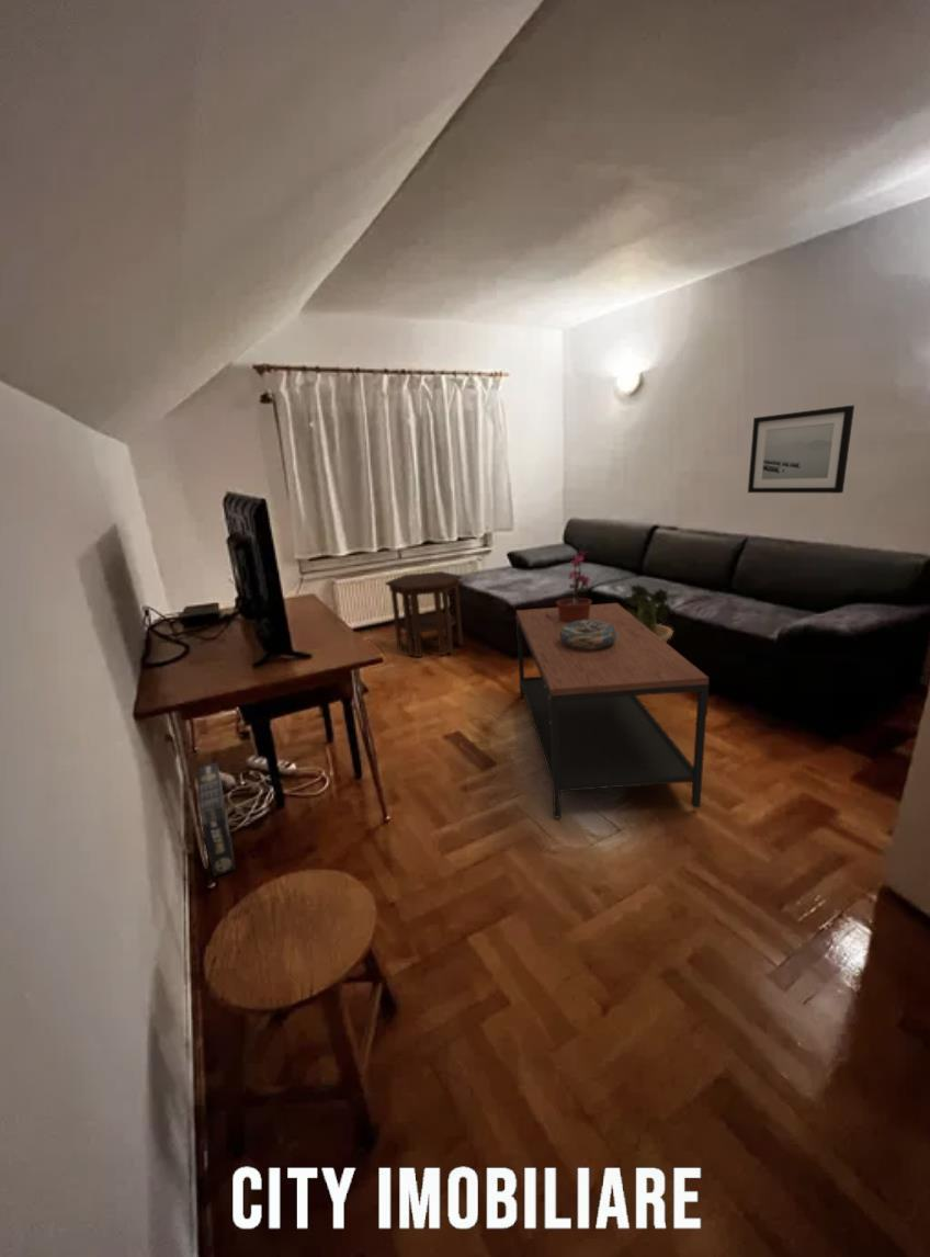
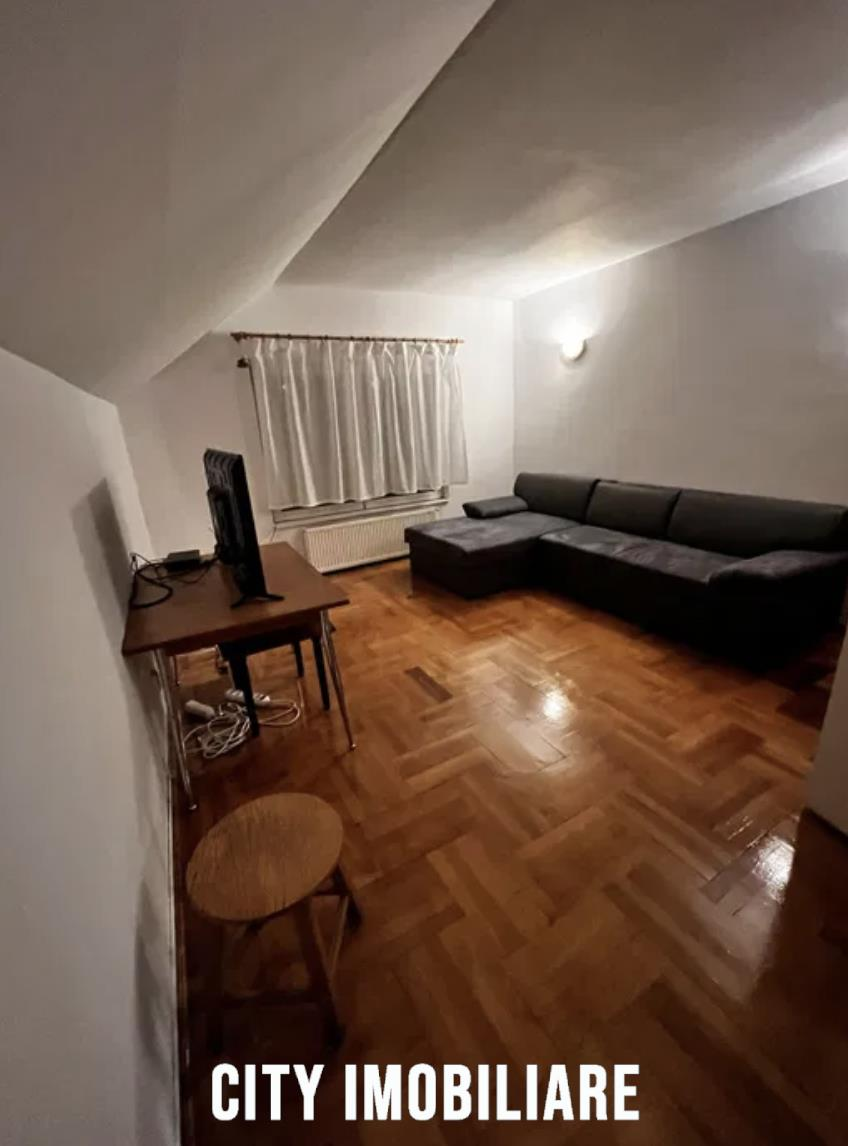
- decorative bowl (588, 634)
- wall art (795, 453)
- box (215, 816)
- side table (427, 614)
- potted plant (569, 585)
- coffee table (591, 690)
- potted plant (648, 627)
